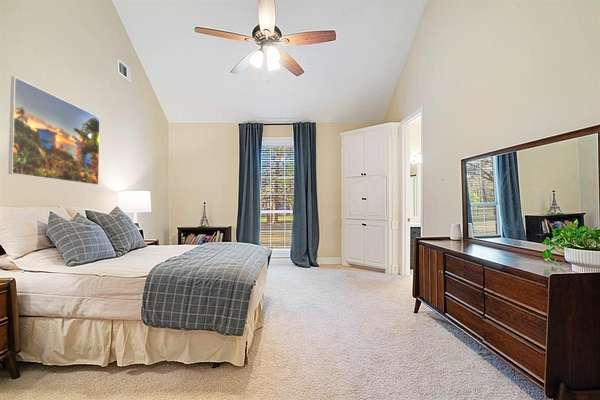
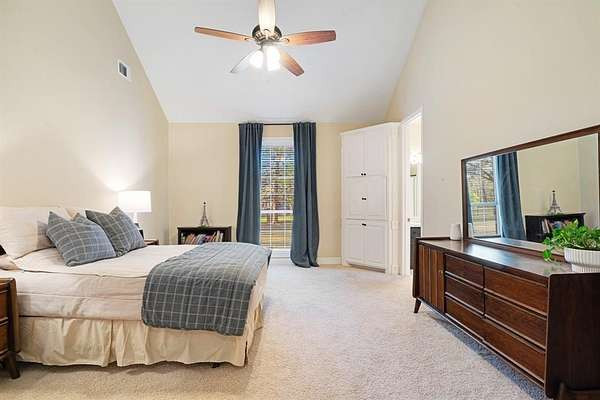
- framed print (62, 140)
